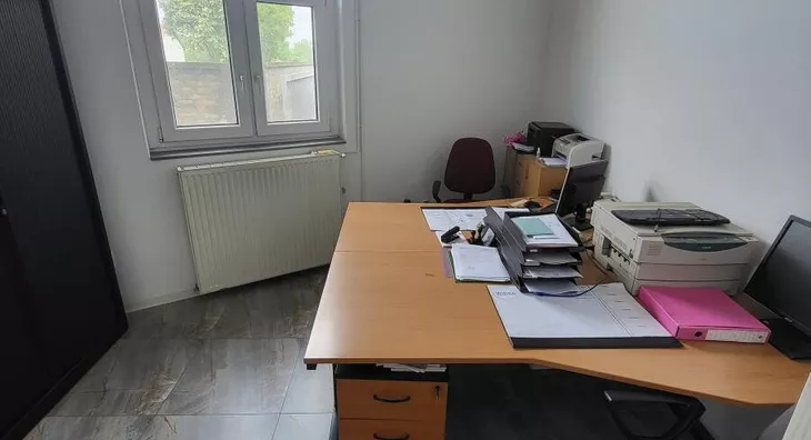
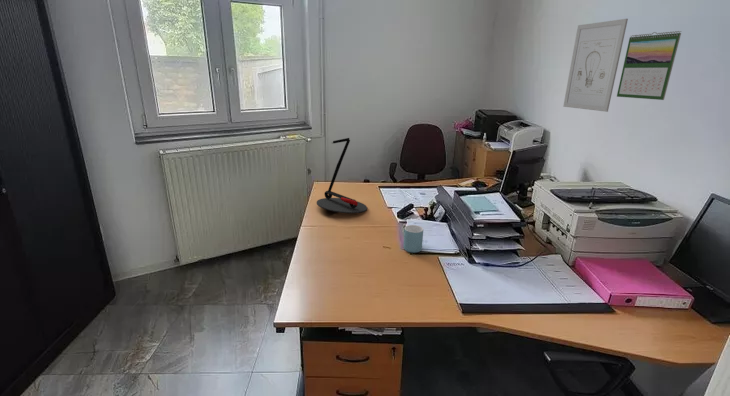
+ calendar (646, 65)
+ mug (415, 237)
+ desk lamp (337, 172)
+ wall art (592, 67)
